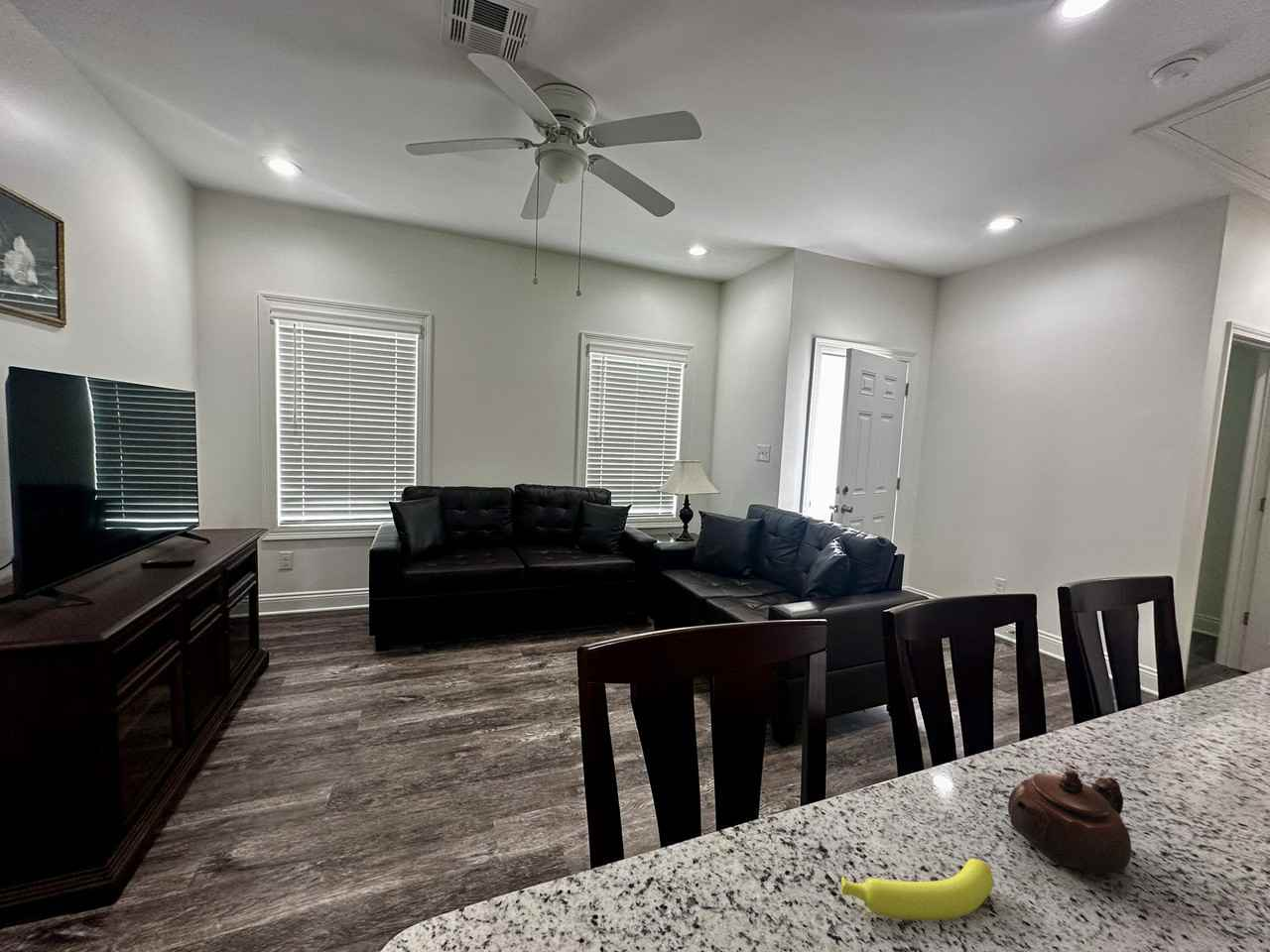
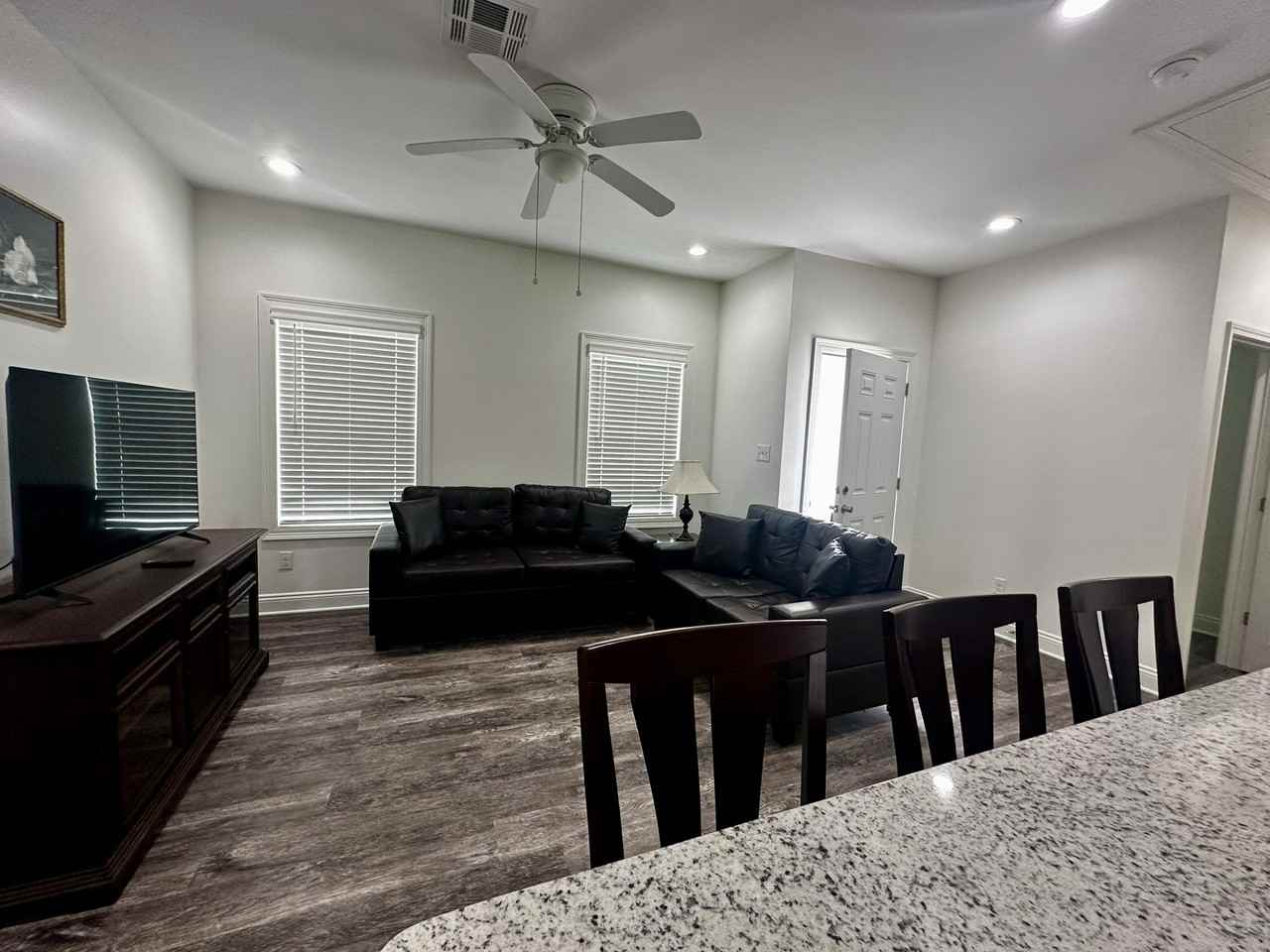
- teapot (1072, 808)
- banana (925, 889)
